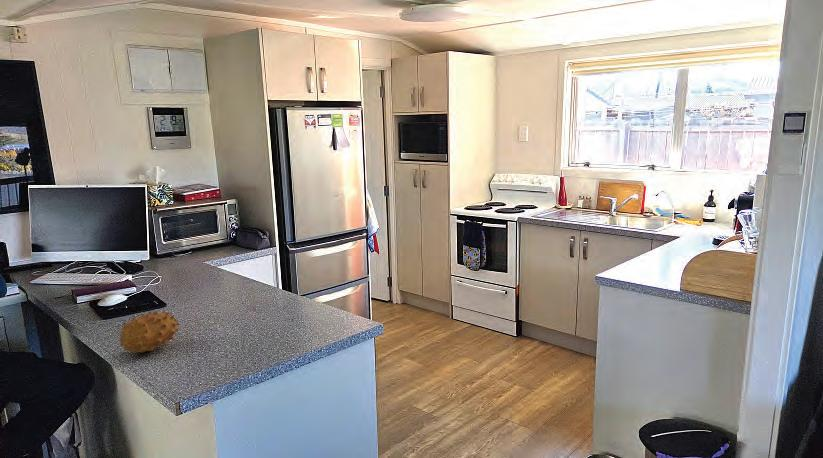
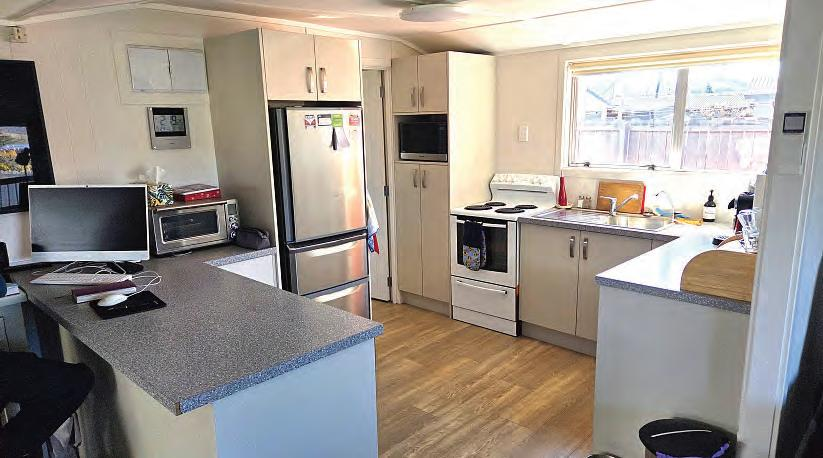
- fruit (150, 331)
